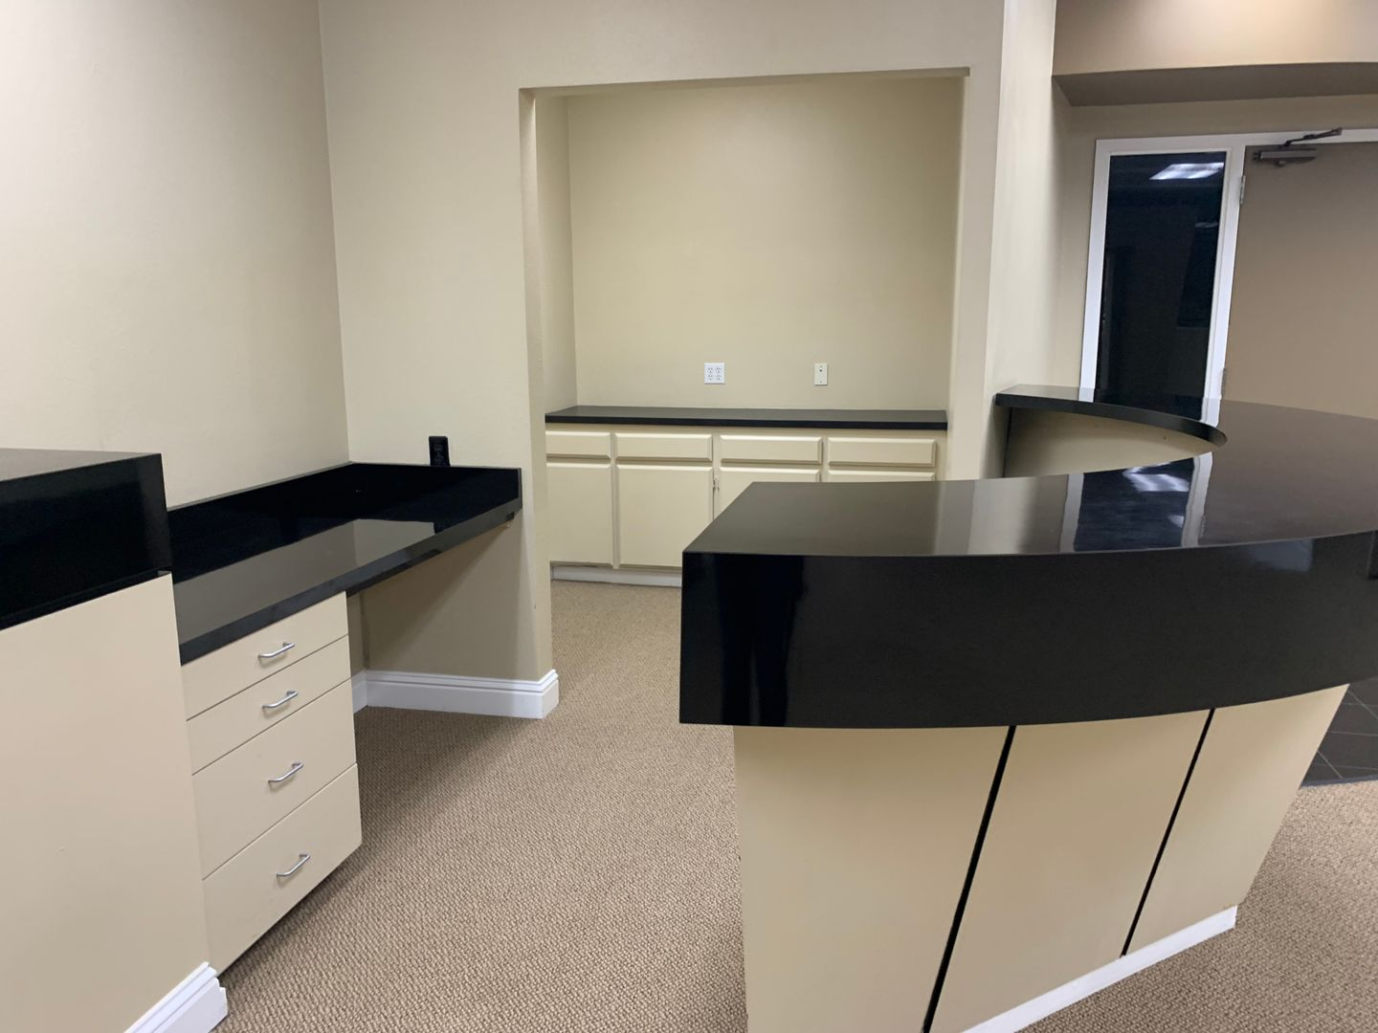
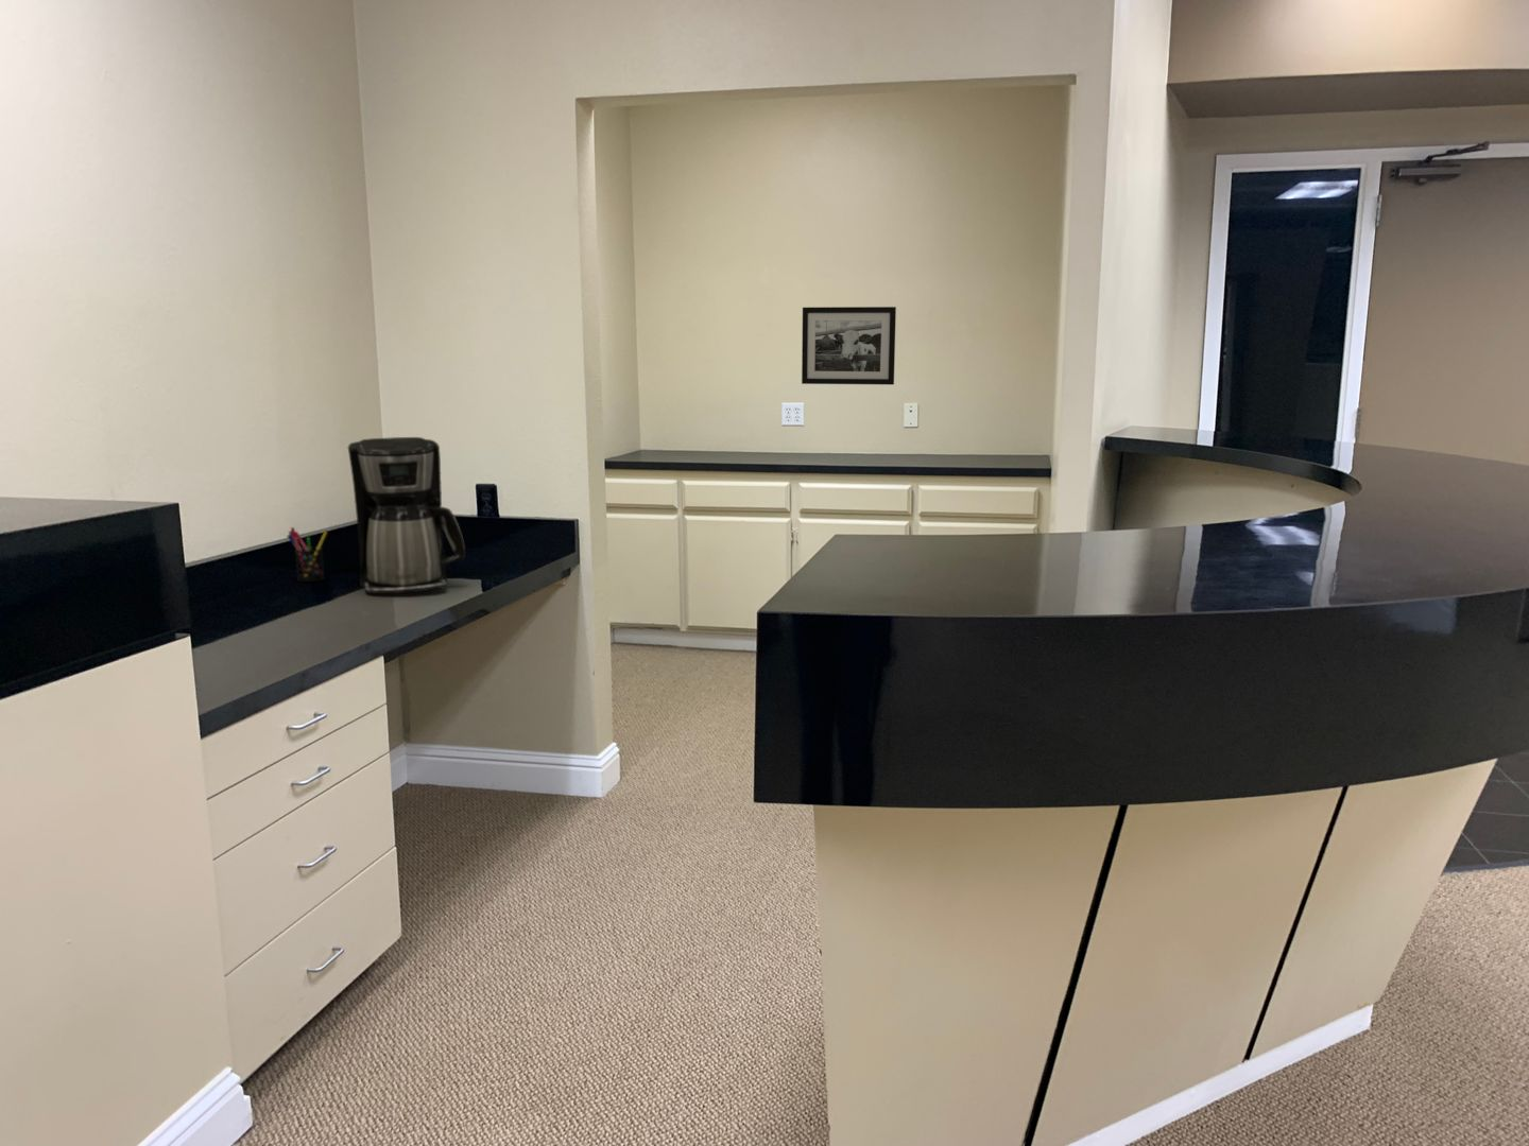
+ picture frame (848, 345)
+ coffee maker (409, 510)
+ pen holder (307, 553)
